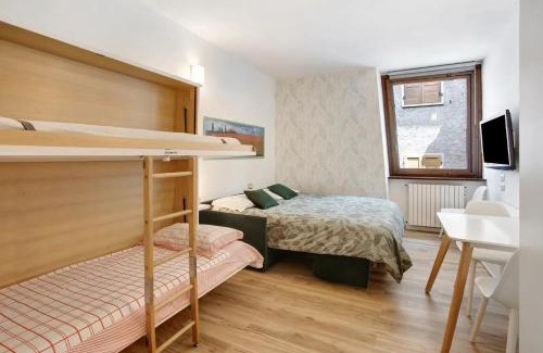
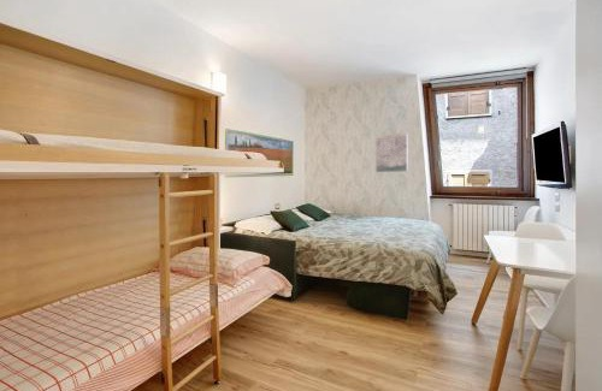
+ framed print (391, 153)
